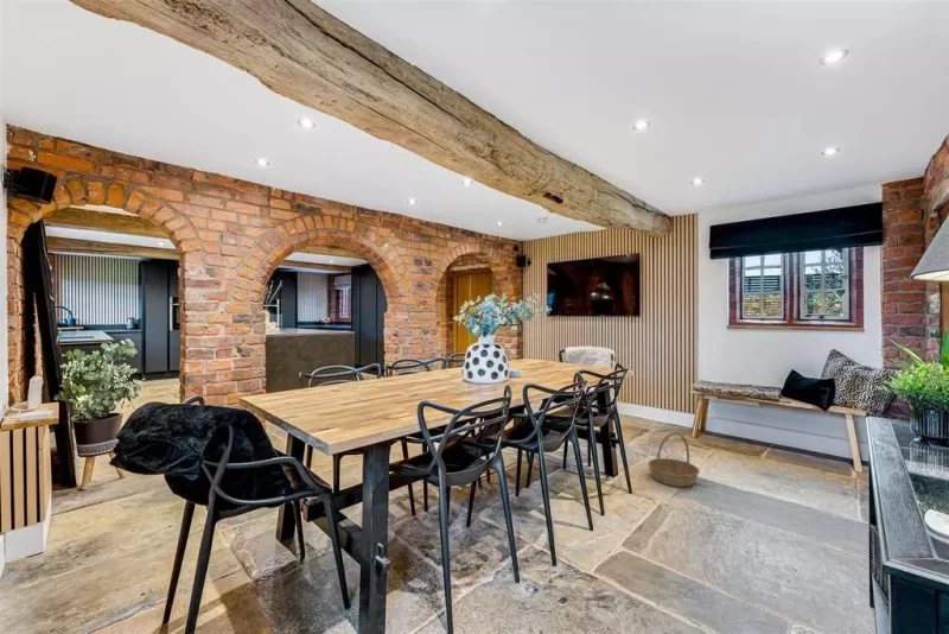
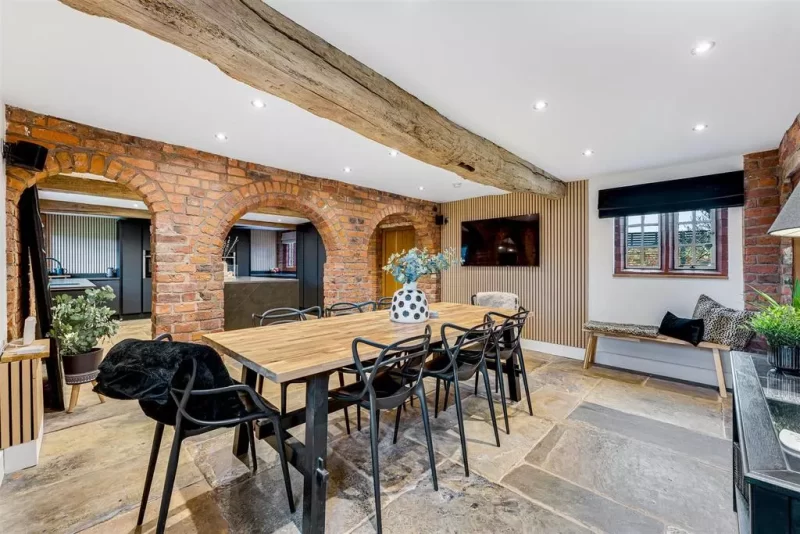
- basket (670, 458)
